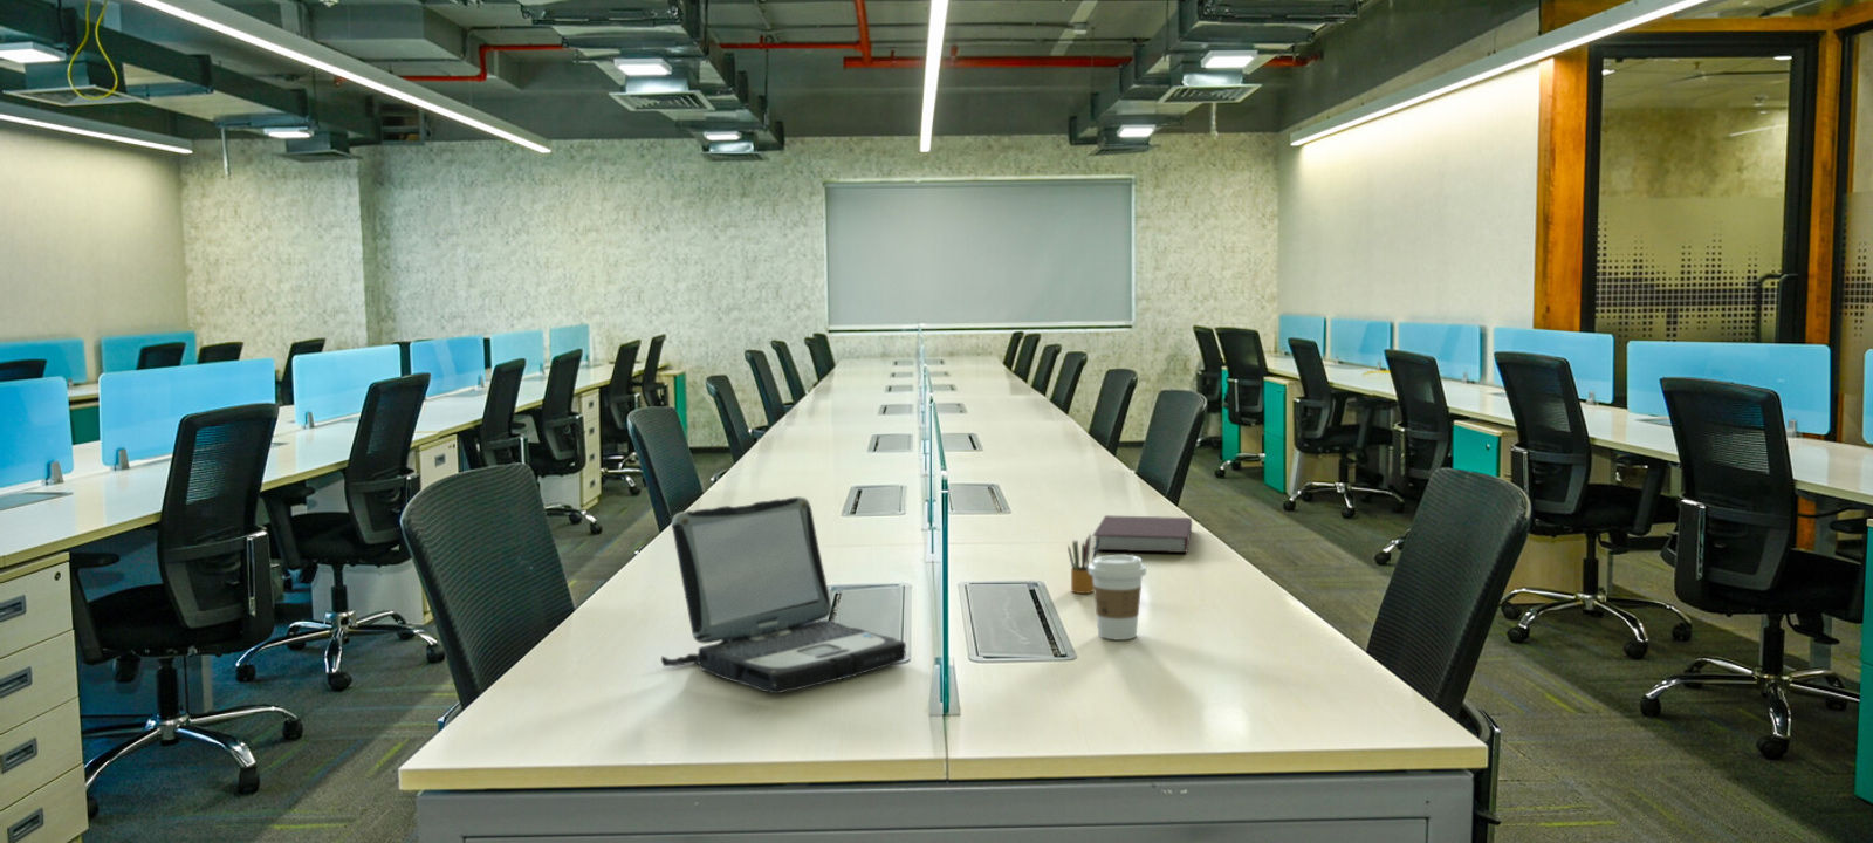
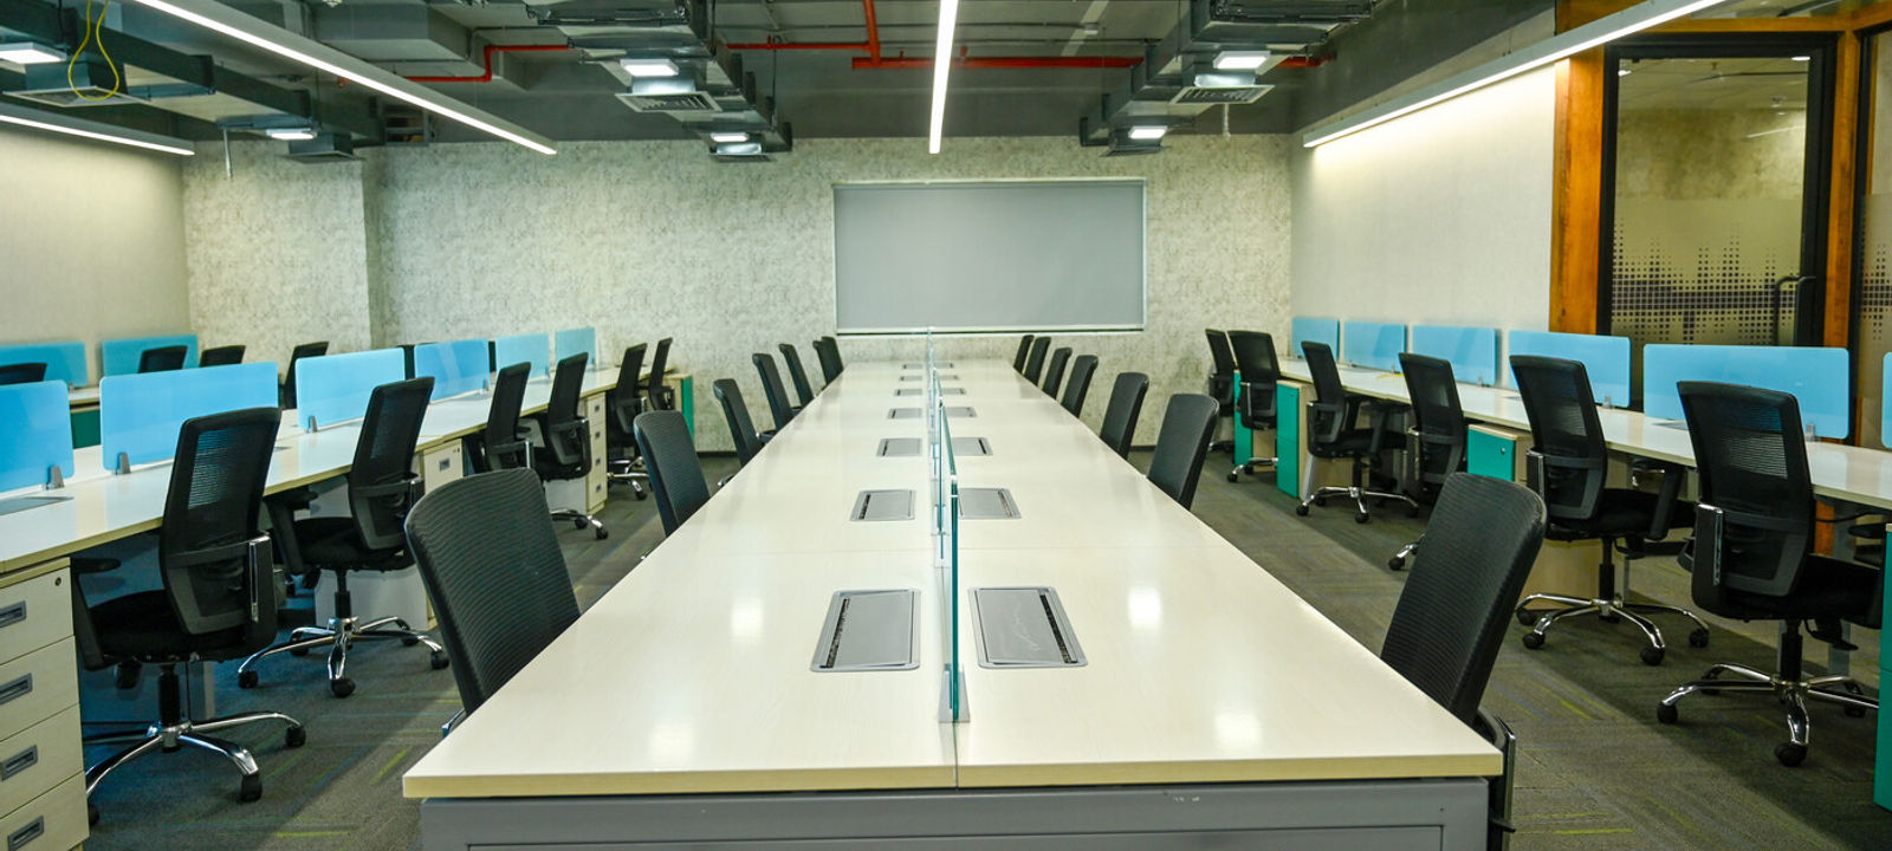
- pencil box (1082, 564)
- coffee cup (1117, 596)
- notebook (1143, 533)
- laptop (784, 586)
